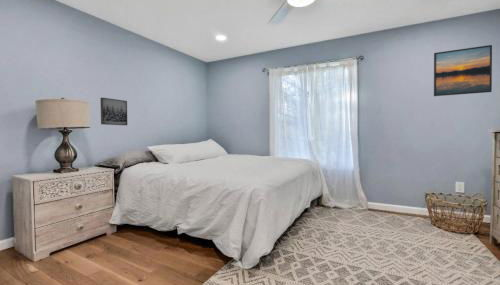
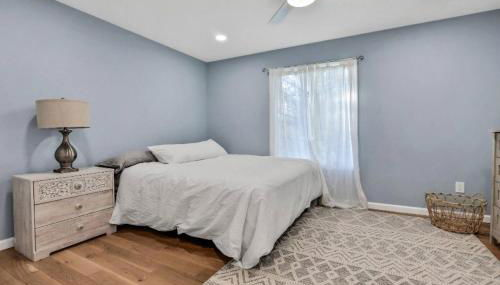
- wall art (114, 112)
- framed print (461, 71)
